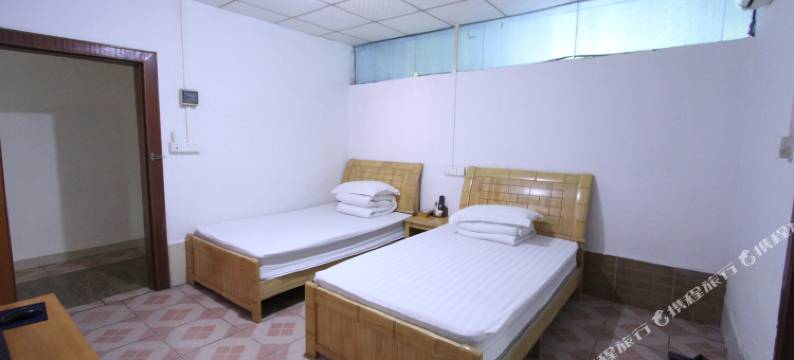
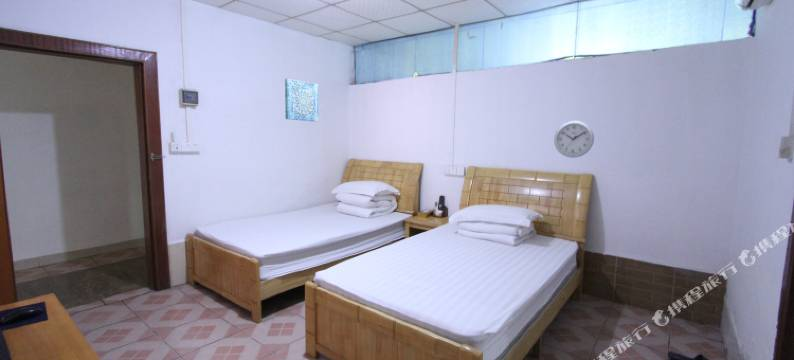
+ wall art (302, 101)
+ wall clock (573, 139)
